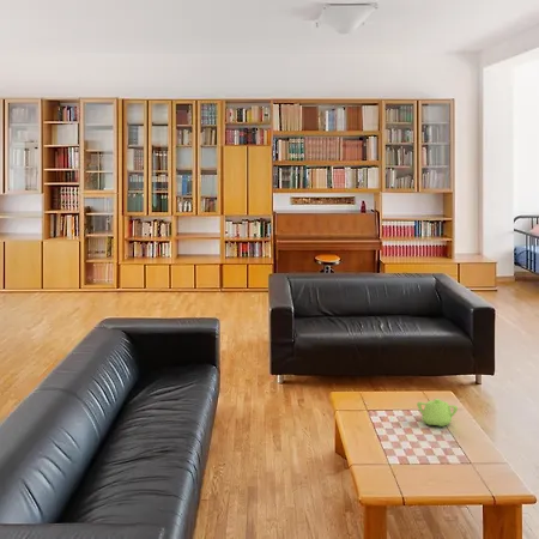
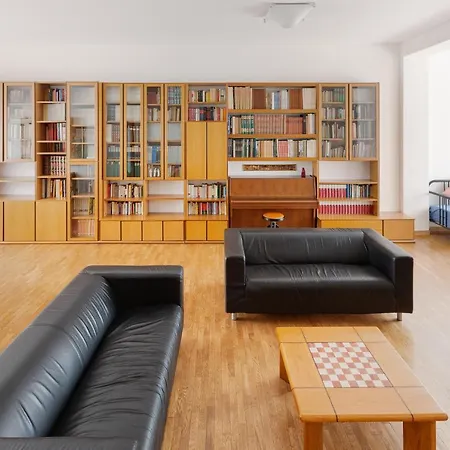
- teapot (437, 410)
